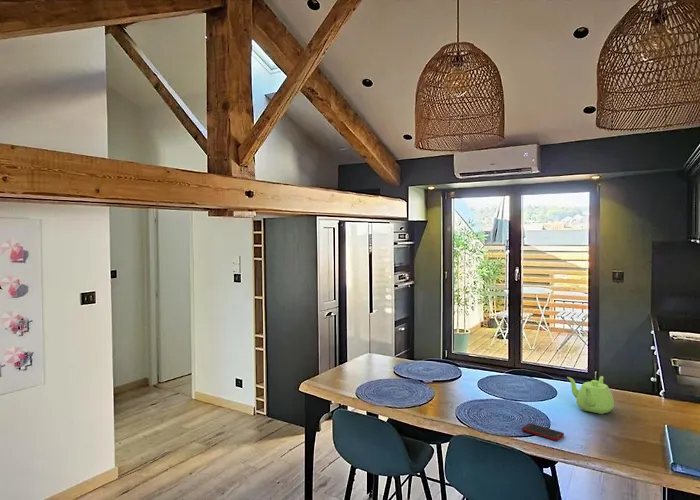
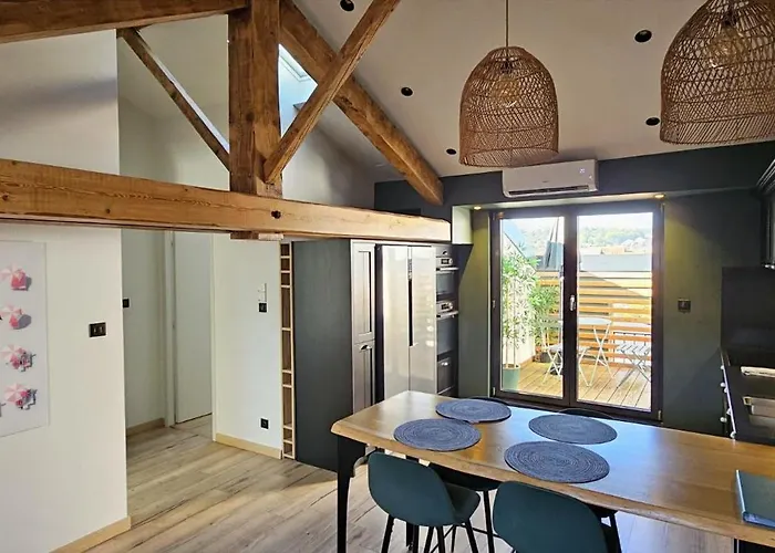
- cell phone (542, 431)
- teapot (589, 394)
